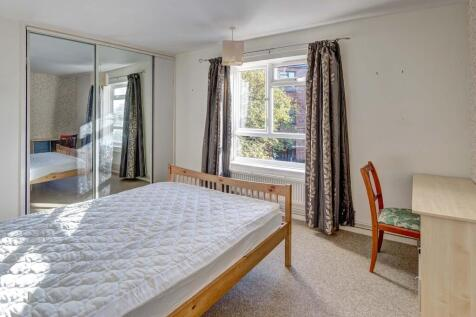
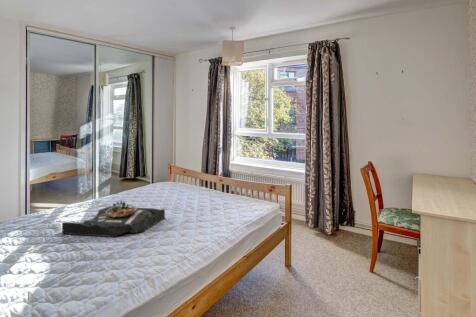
+ serving tray (119, 213)
